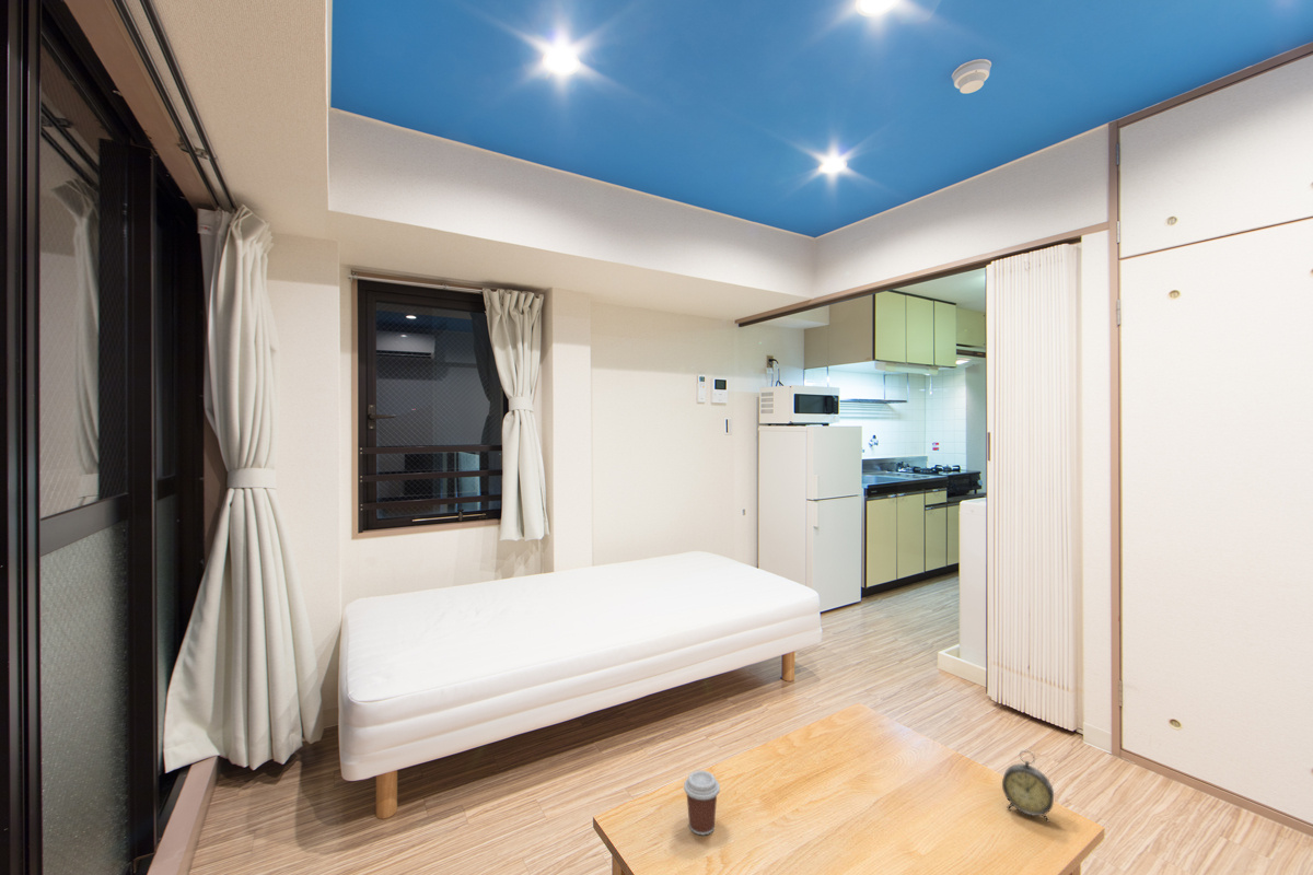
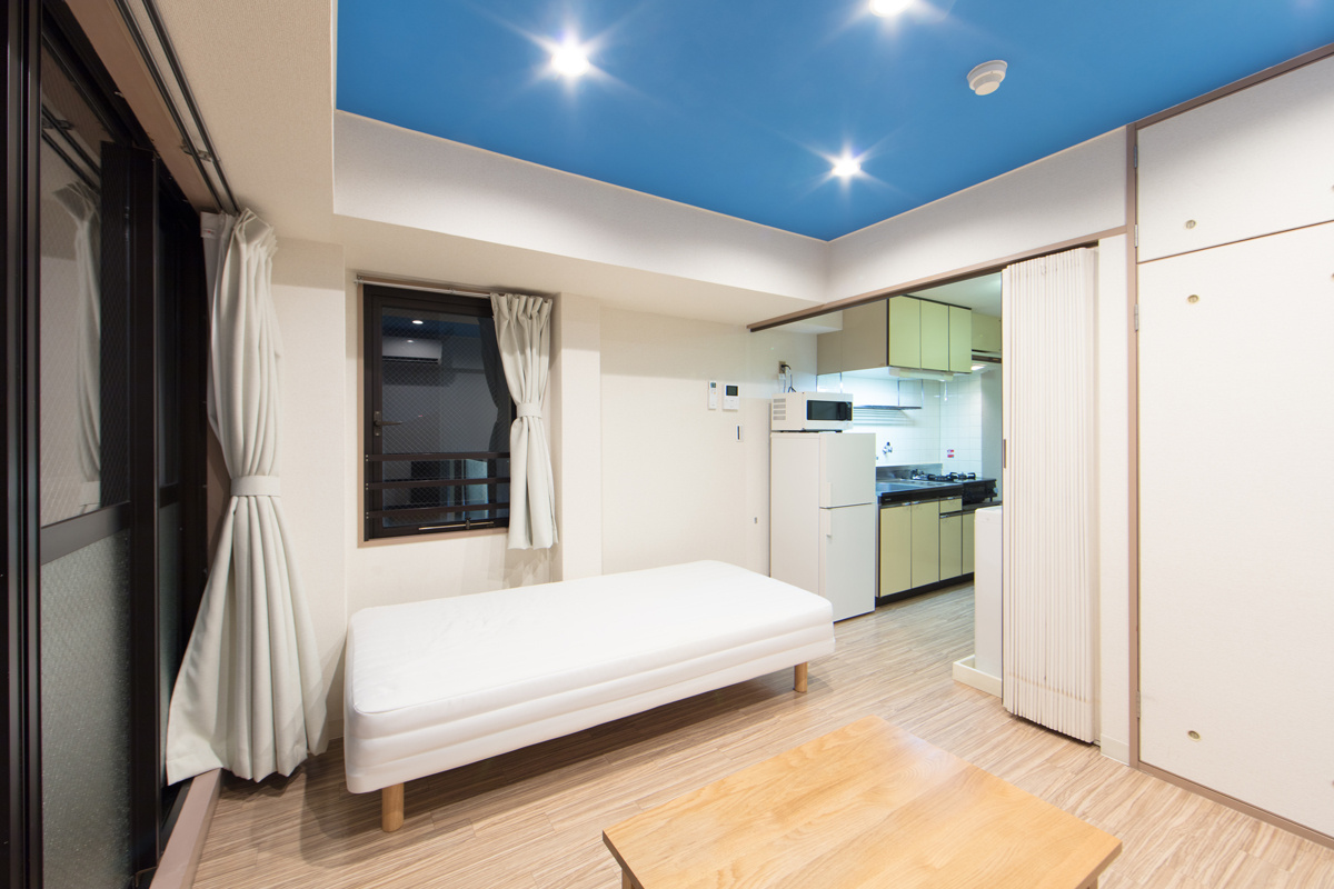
- alarm clock (1027, 782)
- coffee cup (701, 802)
